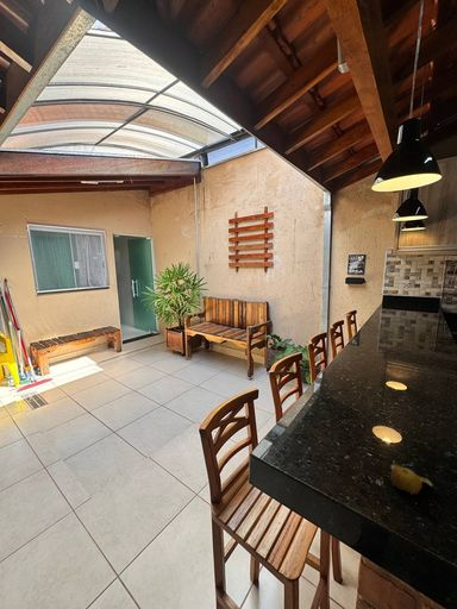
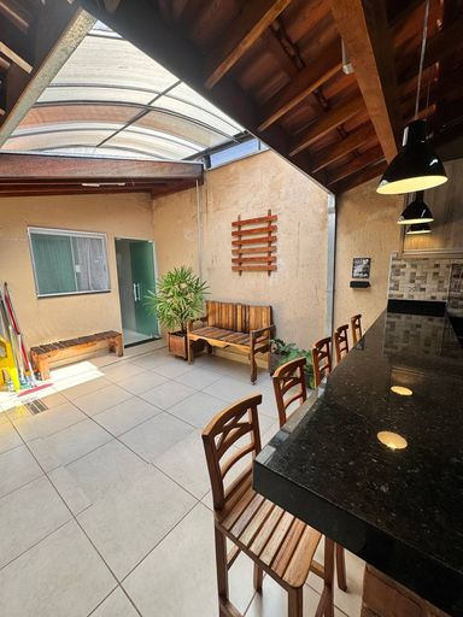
- fruit (411, 475)
